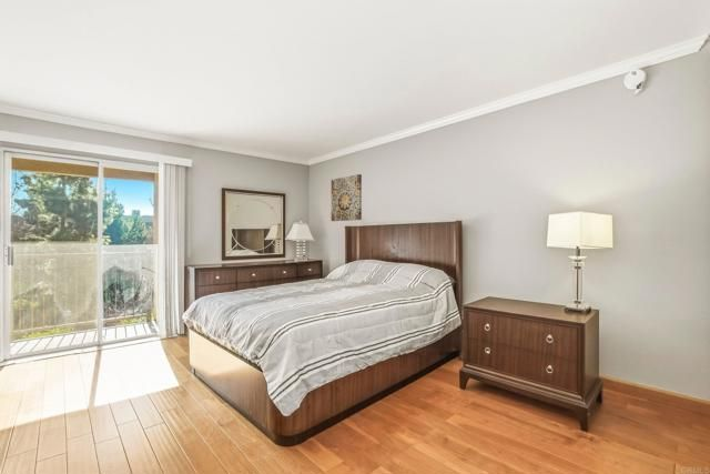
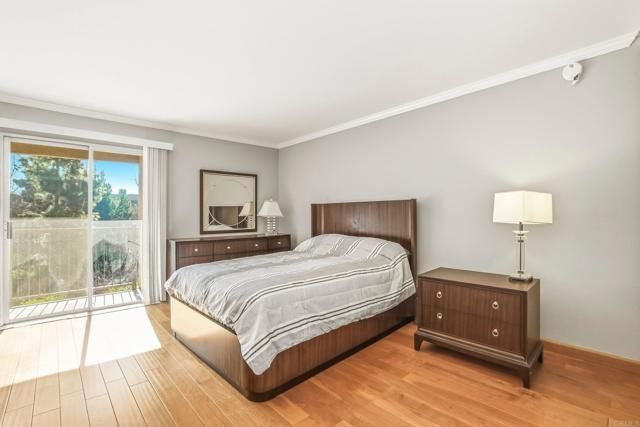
- wall art (345, 199)
